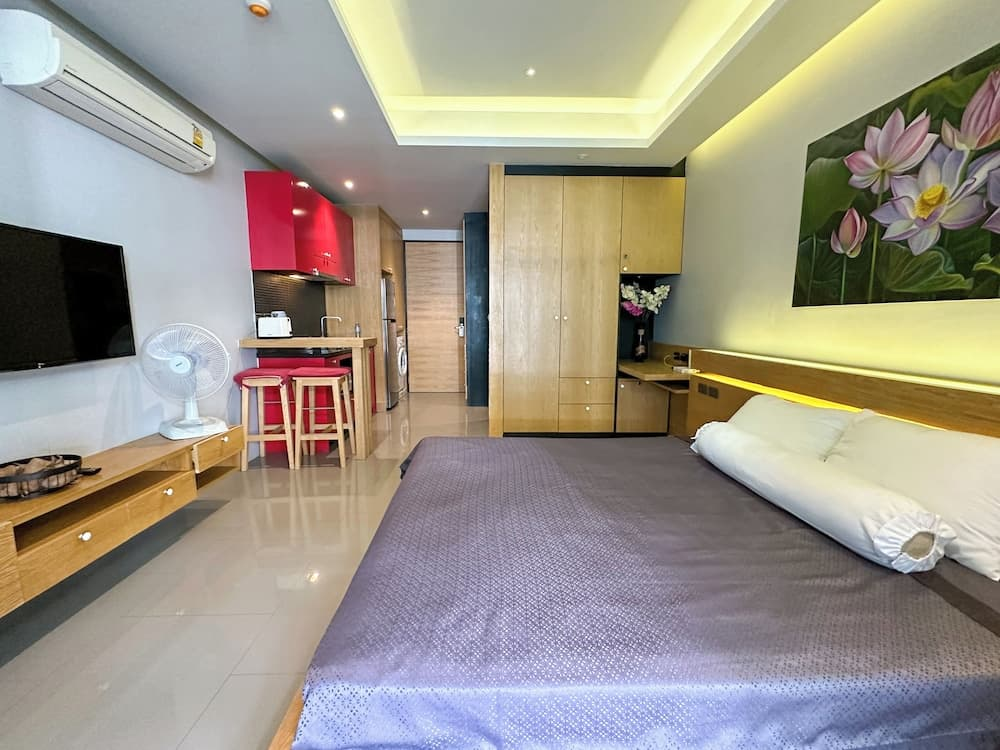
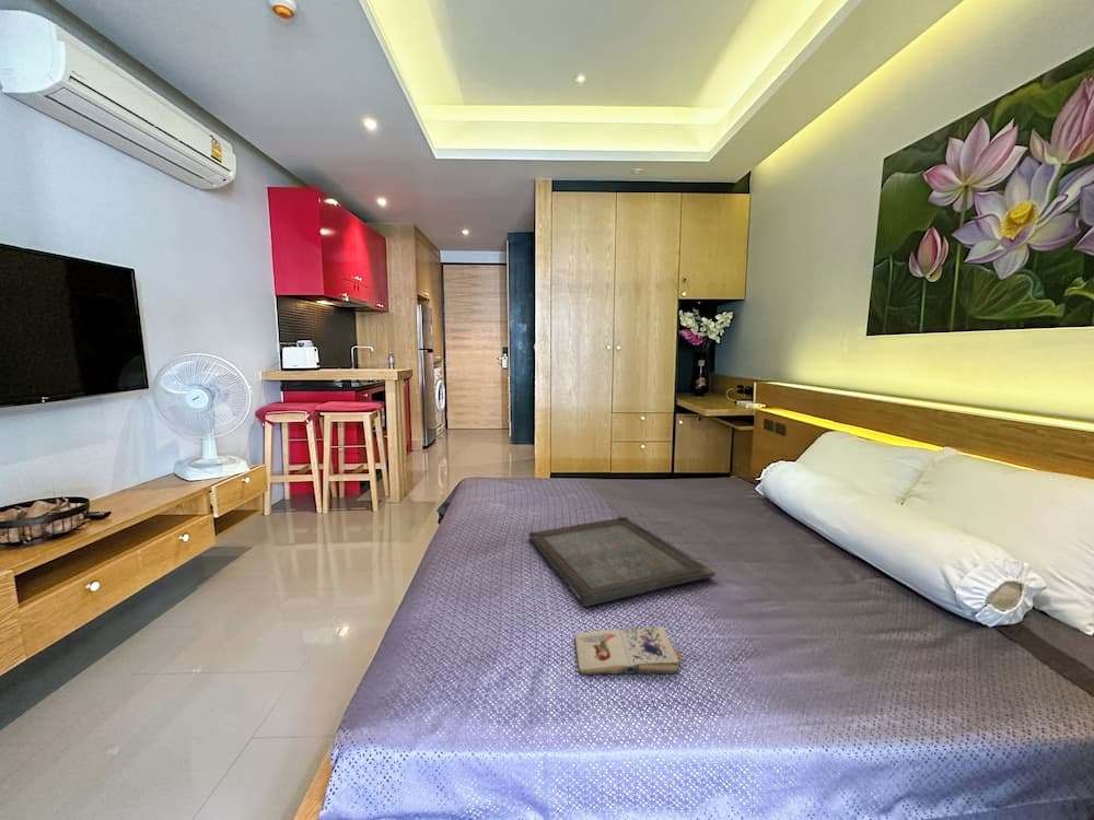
+ serving tray (612, 552)
+ paperback book (630, 647)
